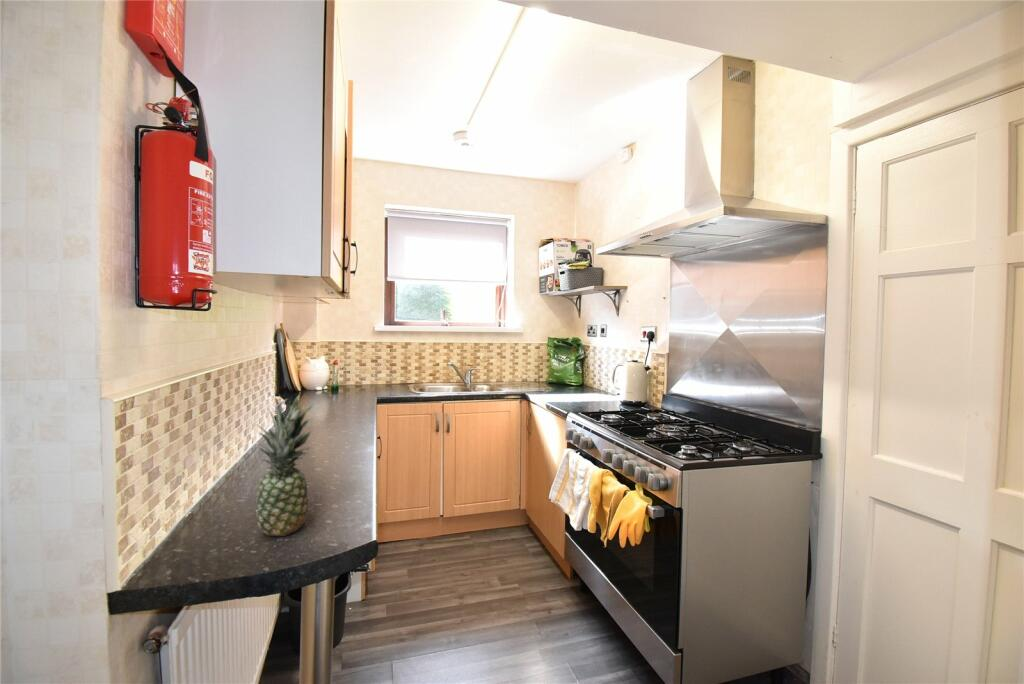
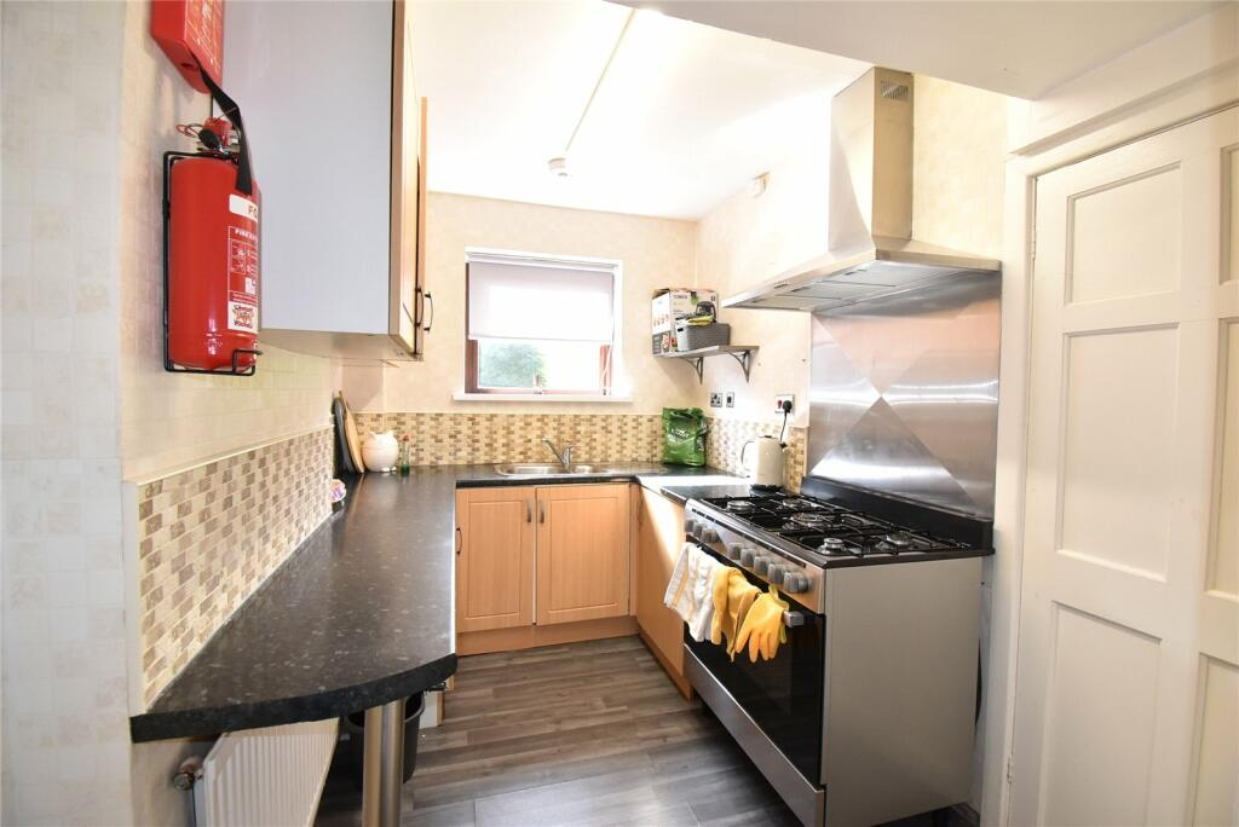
- fruit (286, 462)
